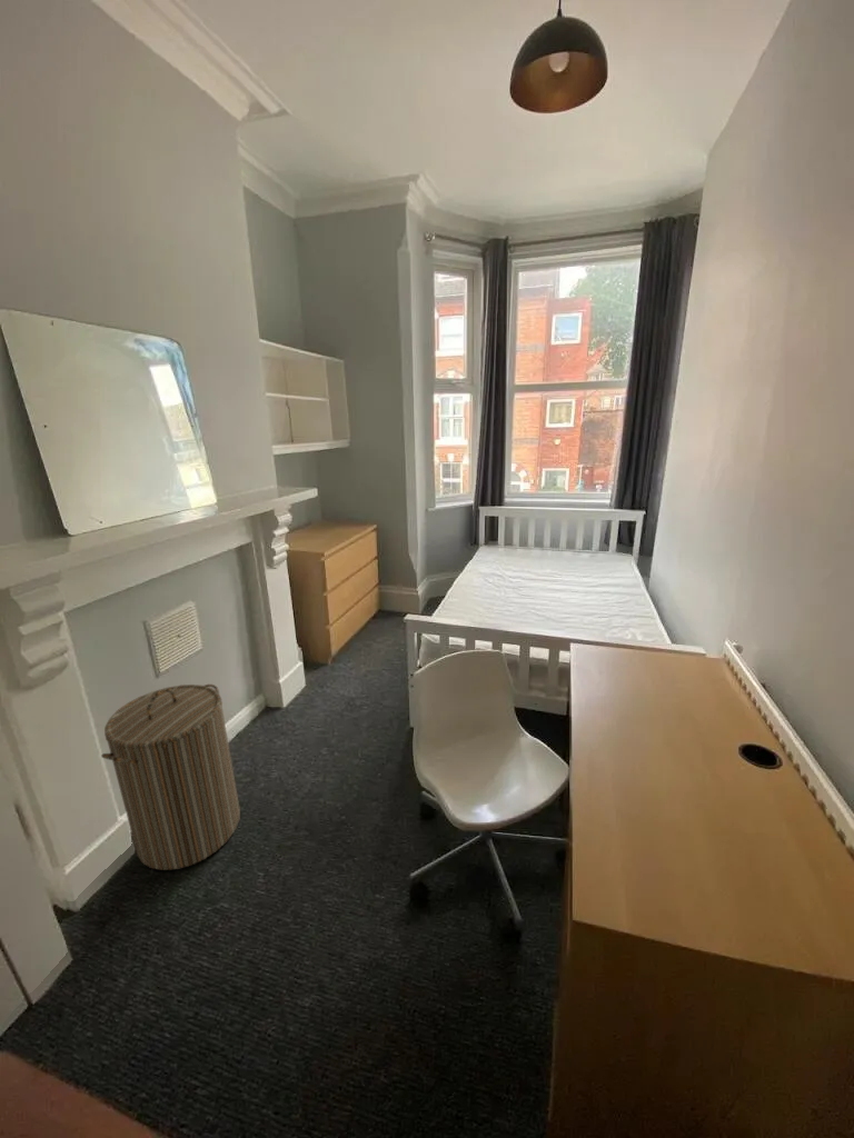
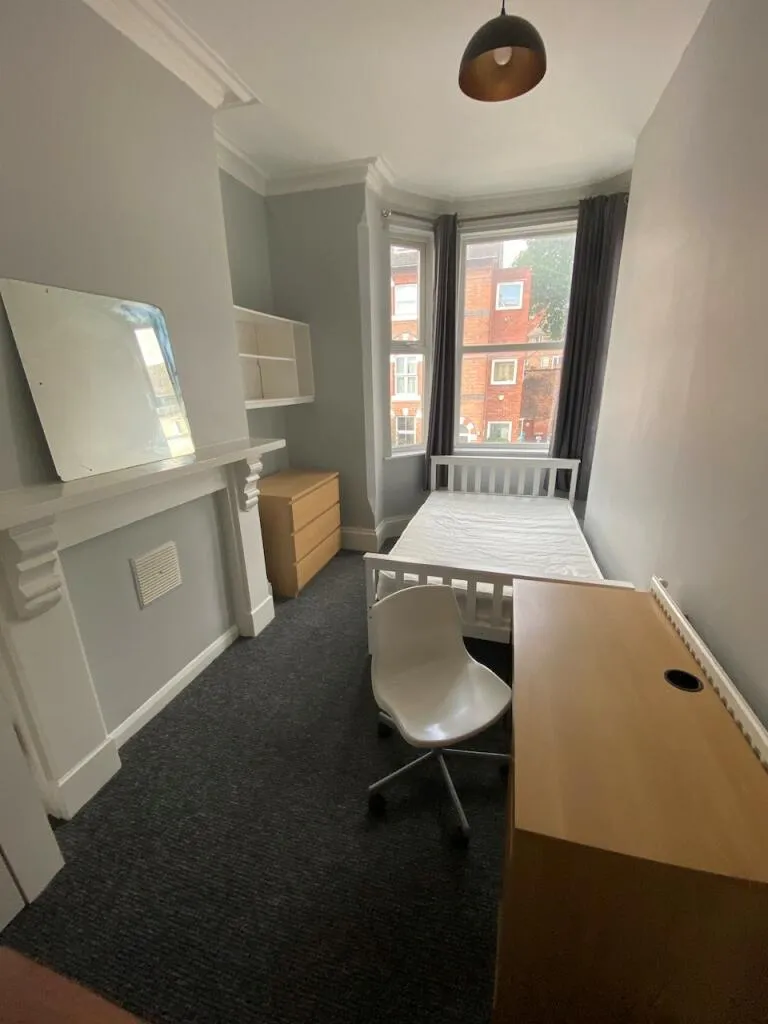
- laundry hamper (177, 762)
